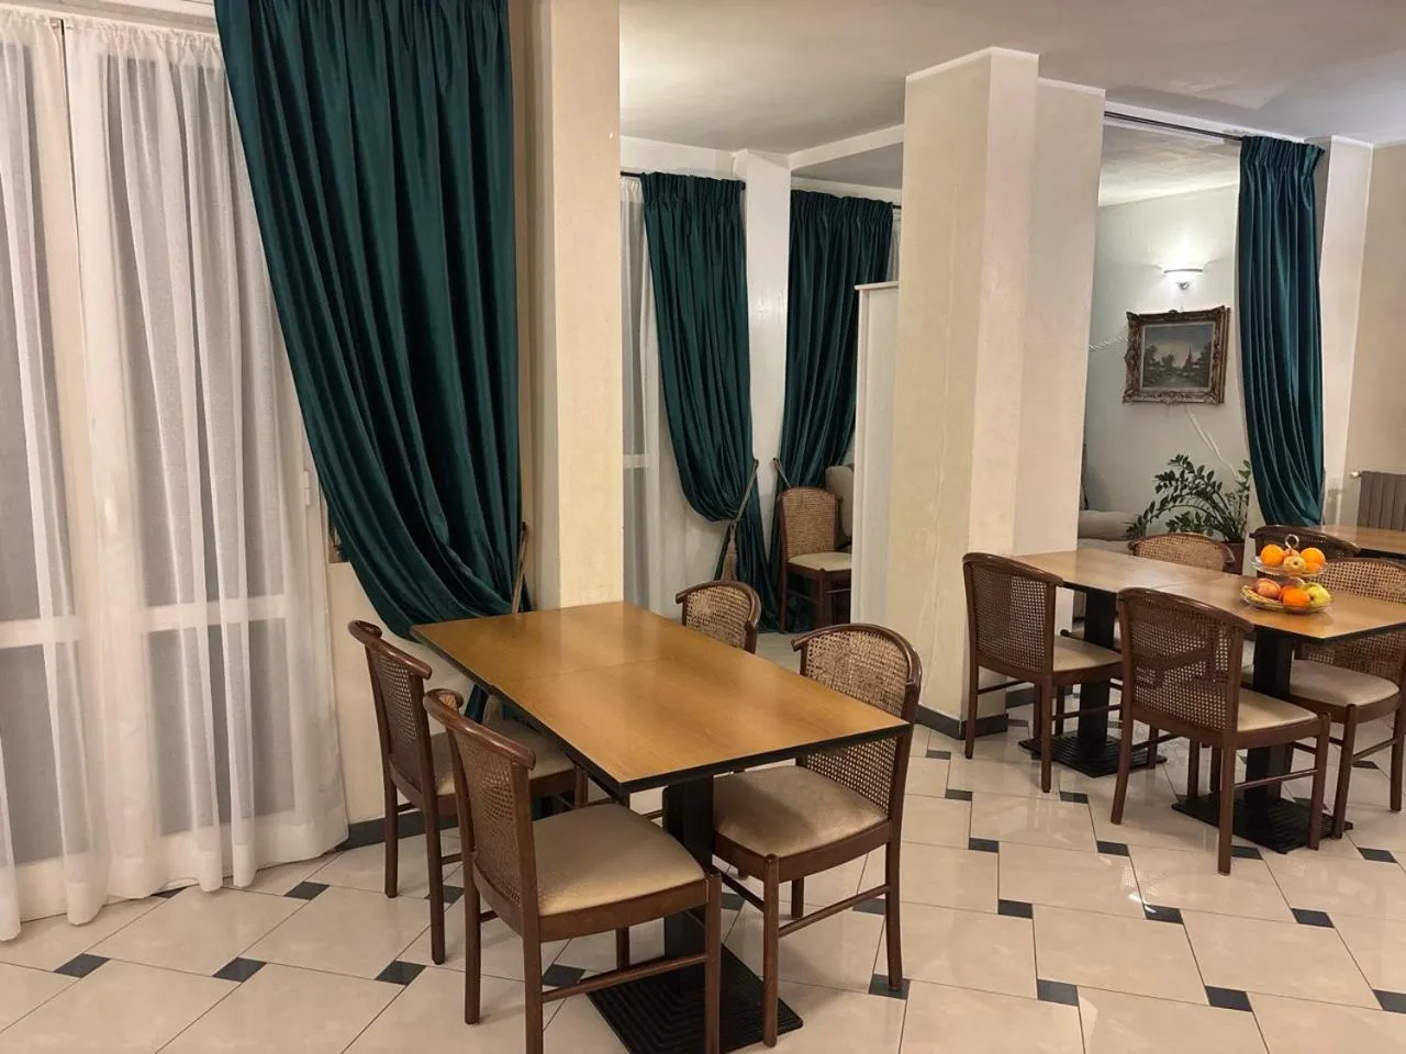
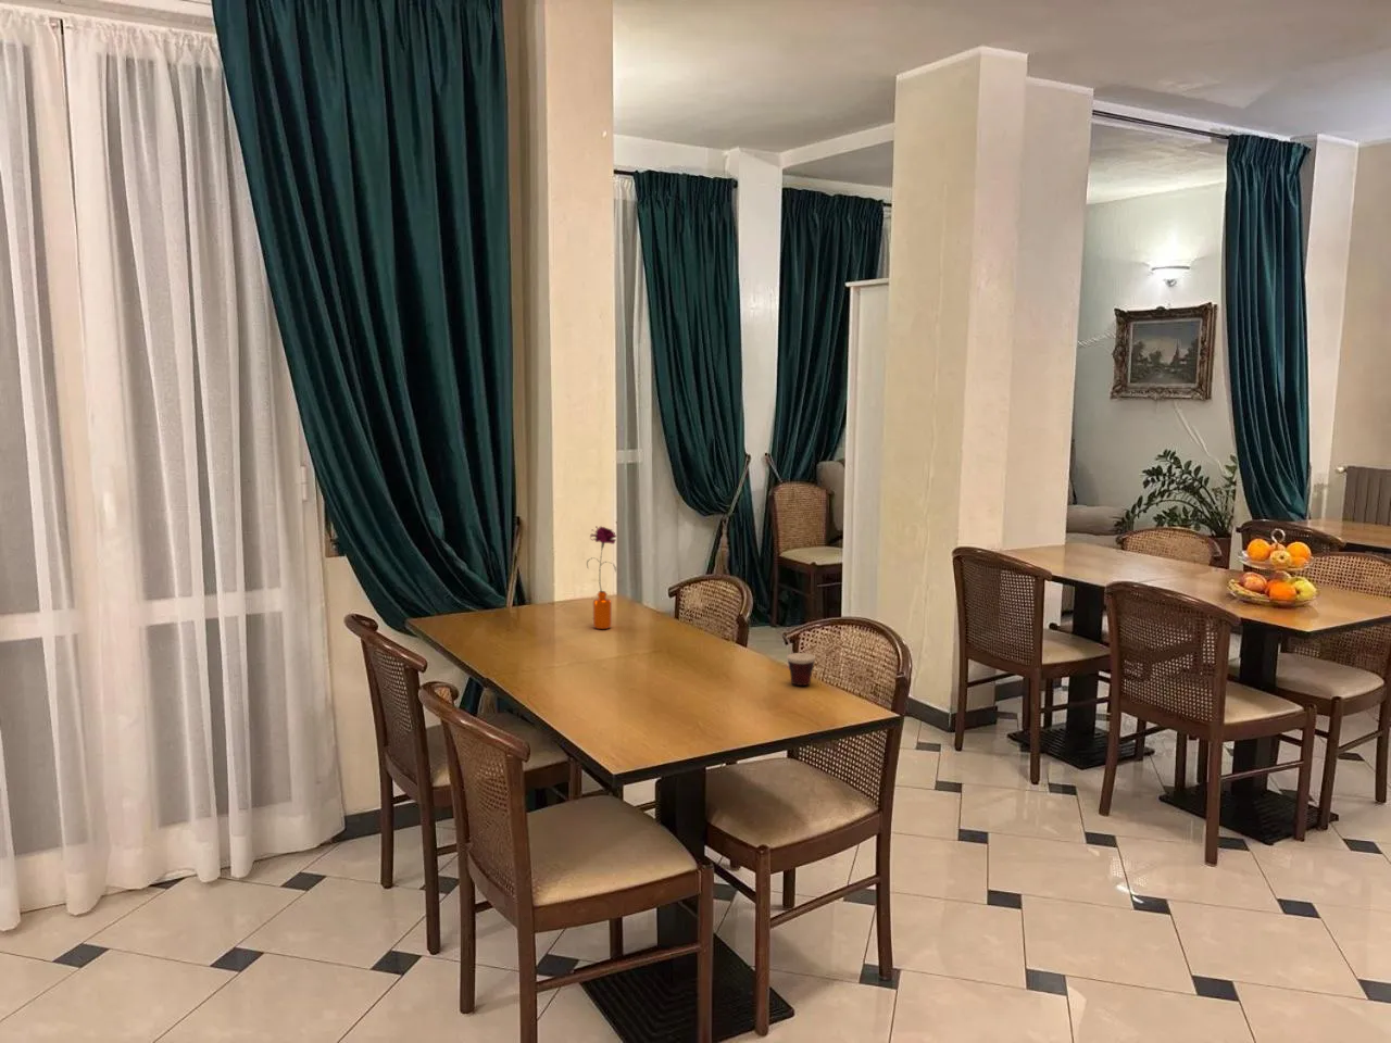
+ cup (792, 657)
+ flower (599, 577)
